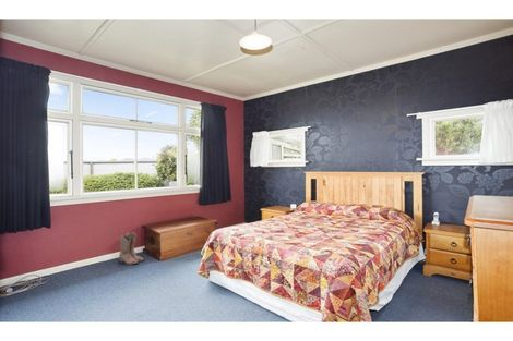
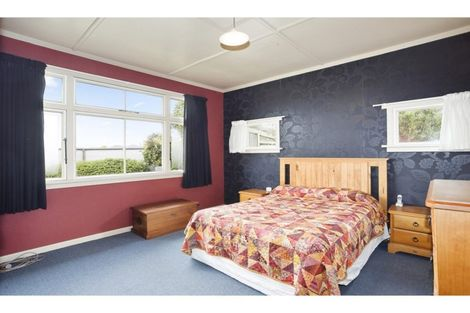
- boots (131, 246)
